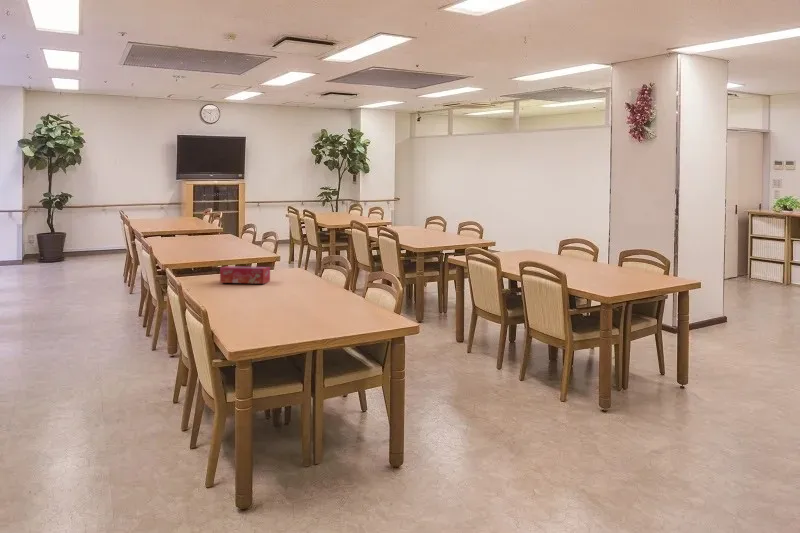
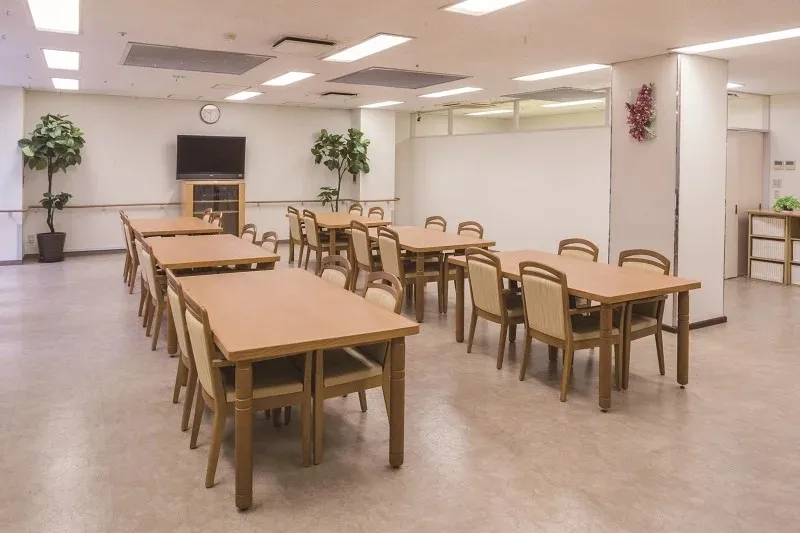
- tissue box (245, 274)
